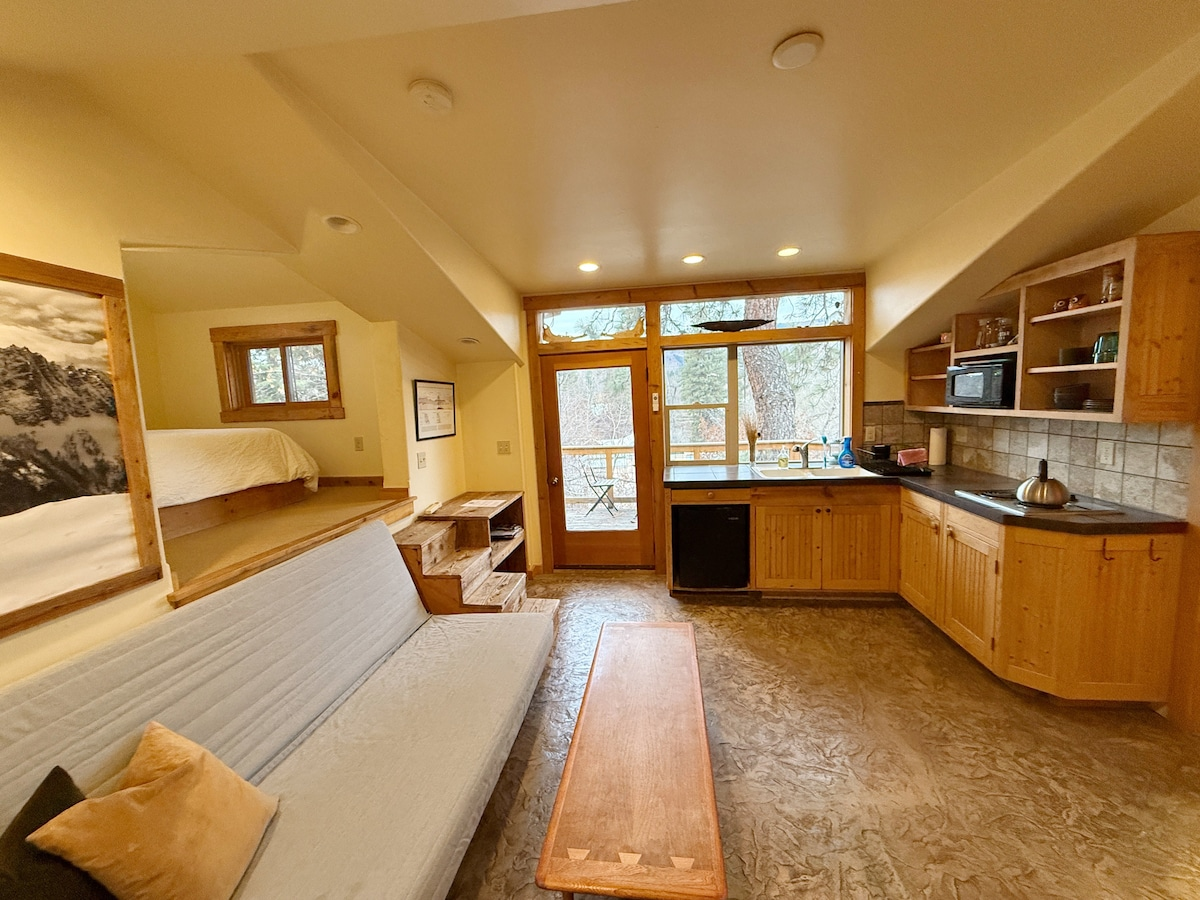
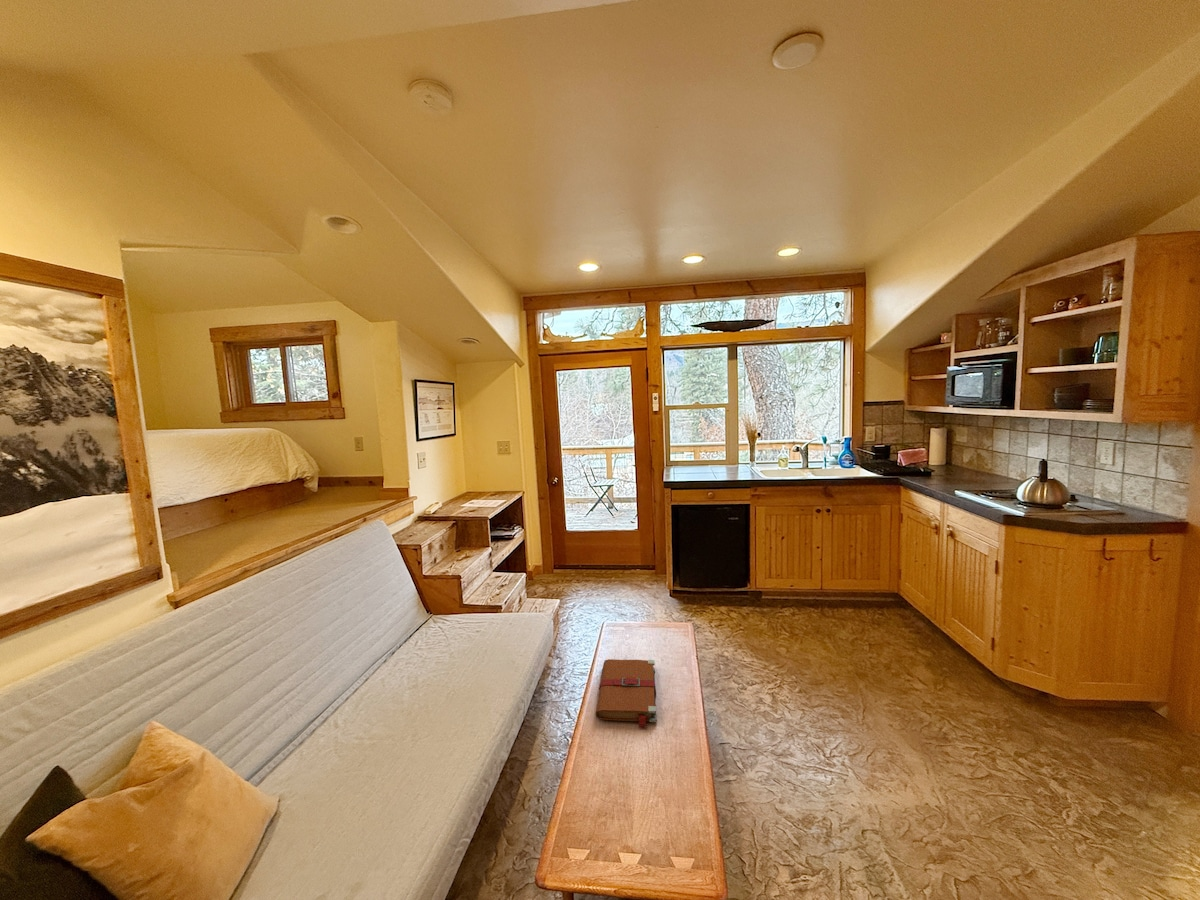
+ book (627, 688)
